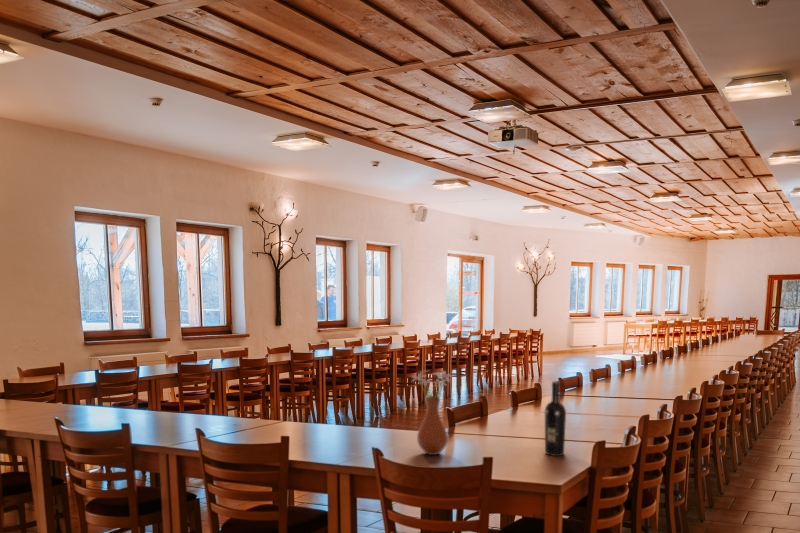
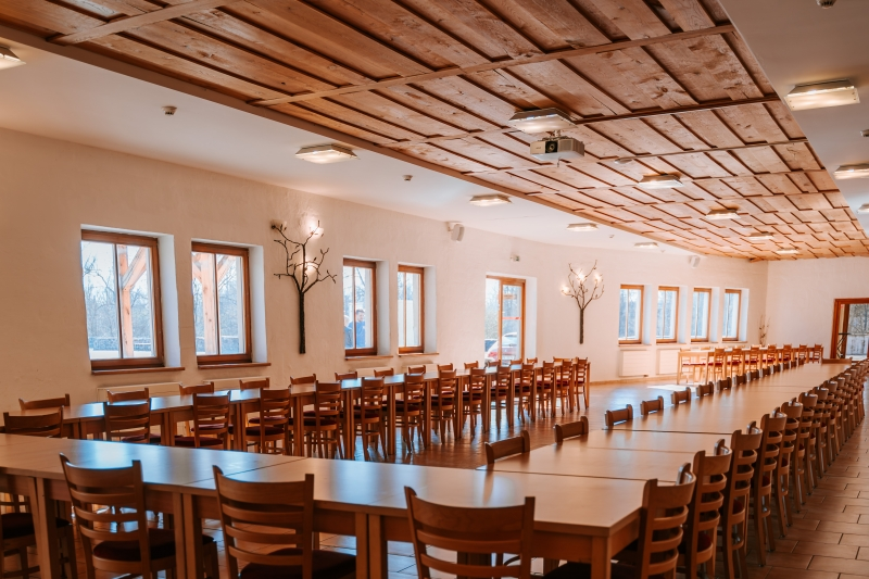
- vase (431, 411)
- wine bottle (555, 417)
